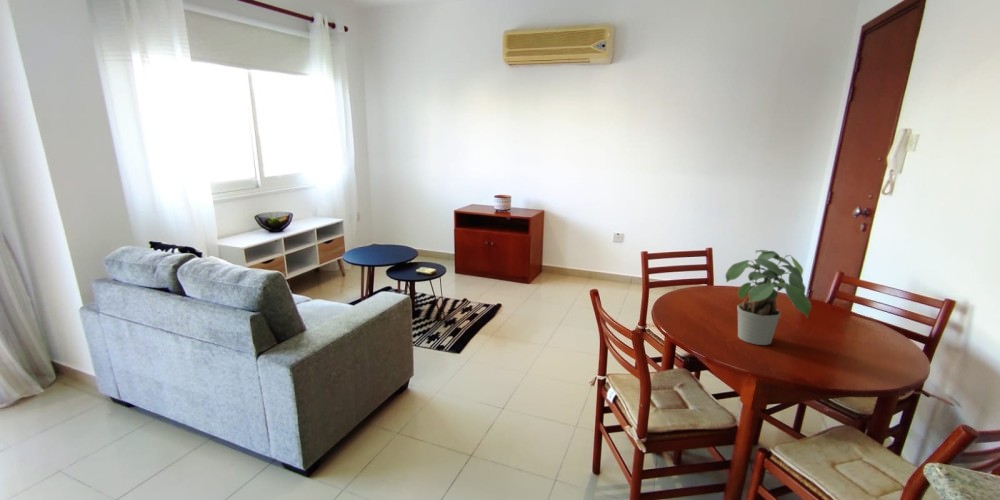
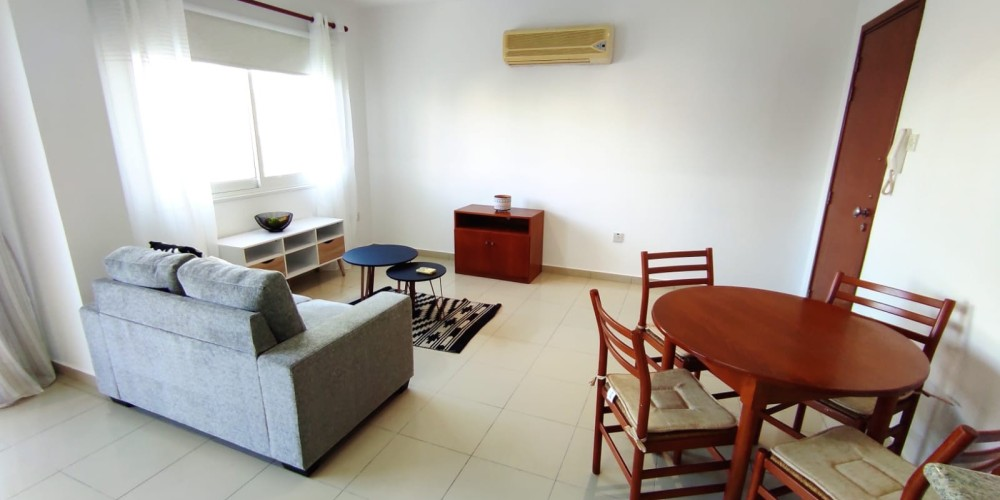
- potted plant (765, 299)
